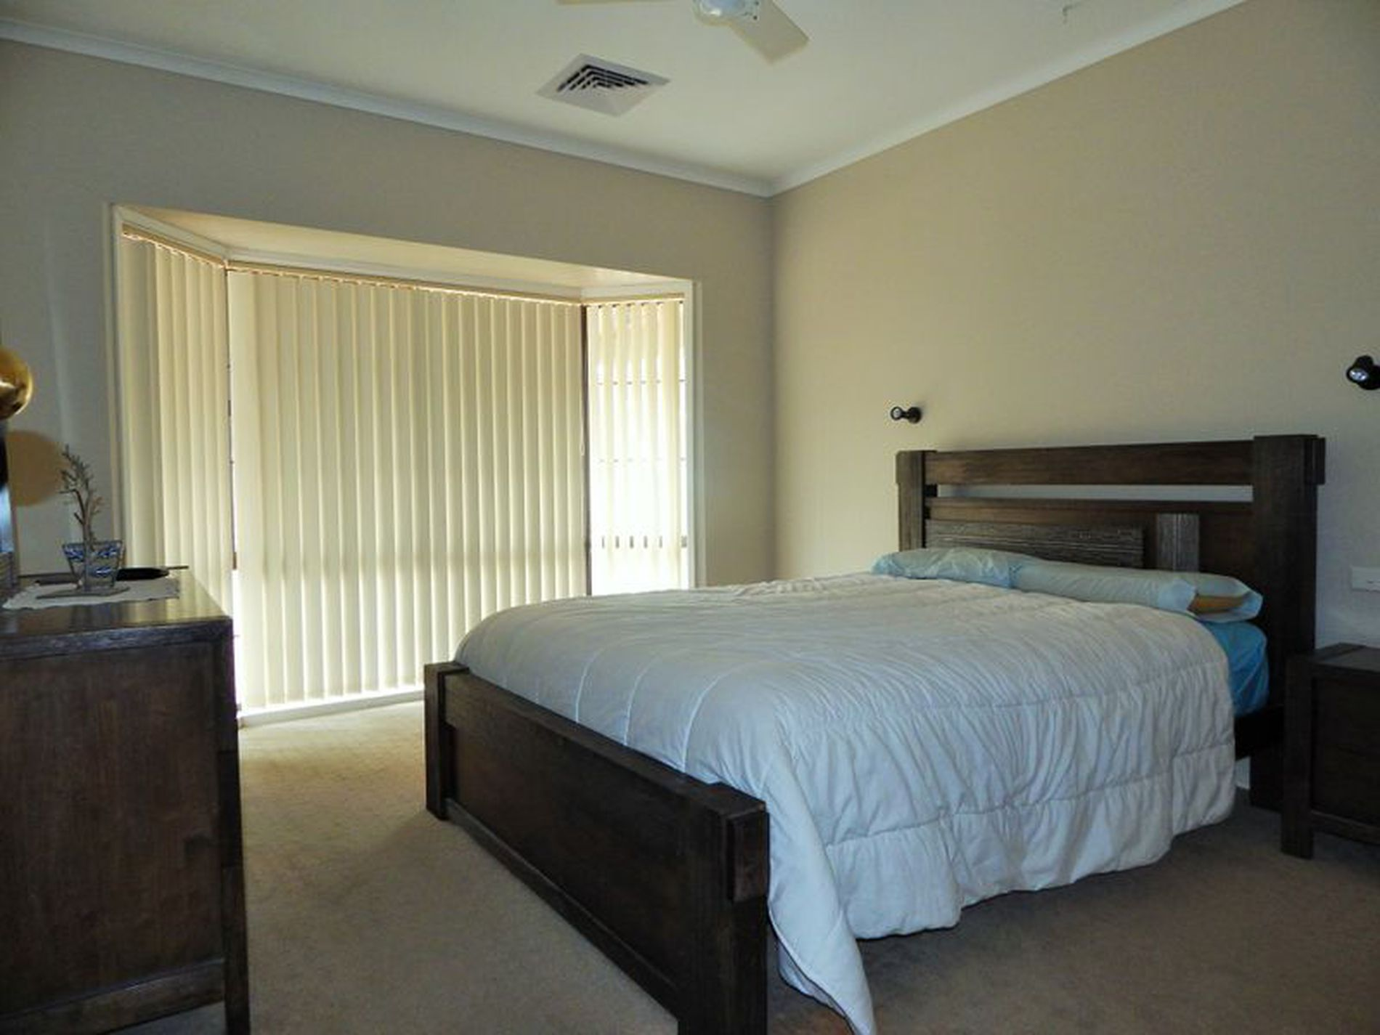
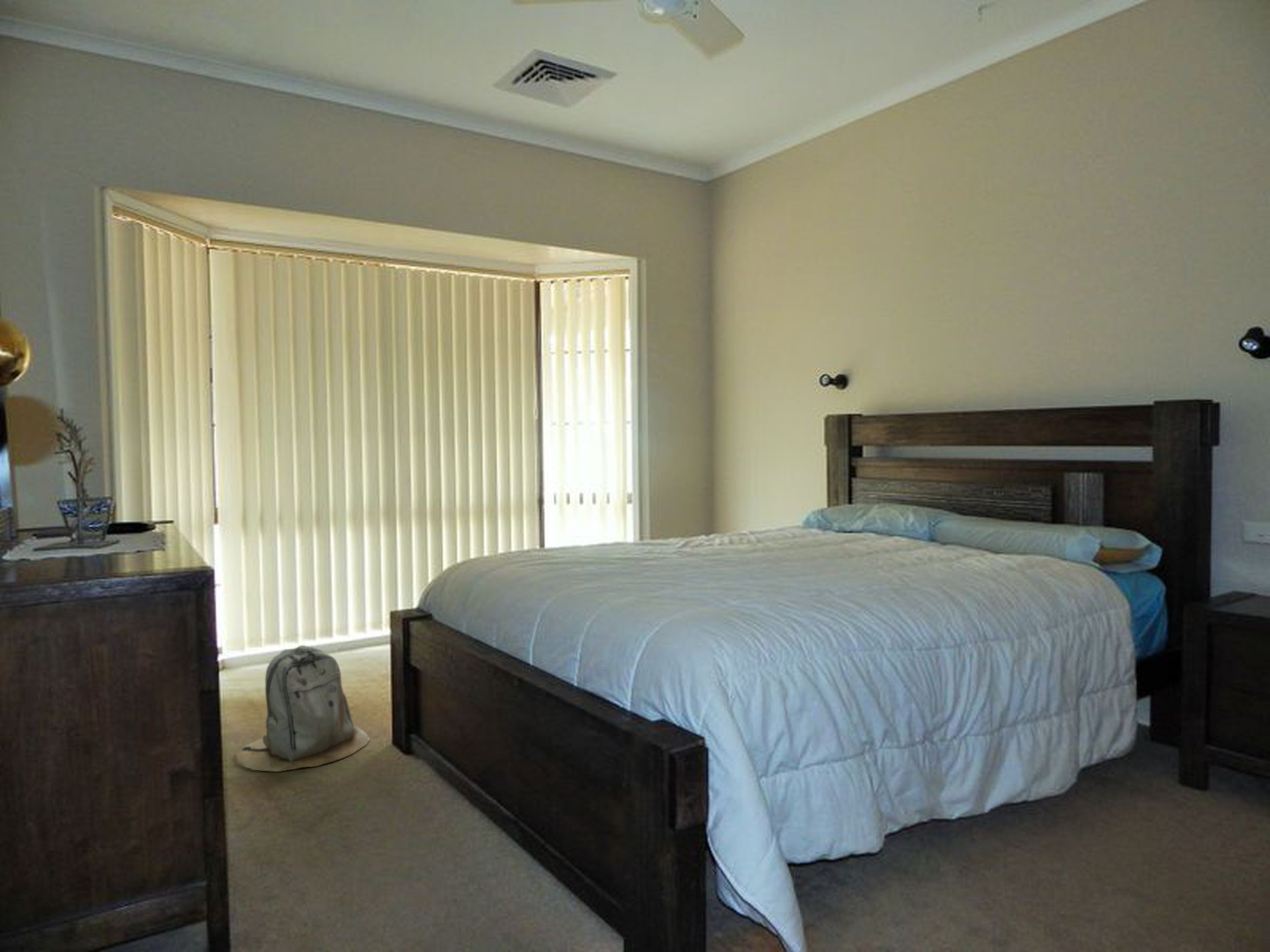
+ backpack (303, 697)
